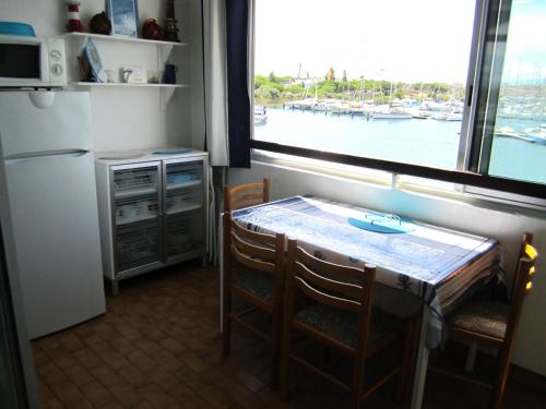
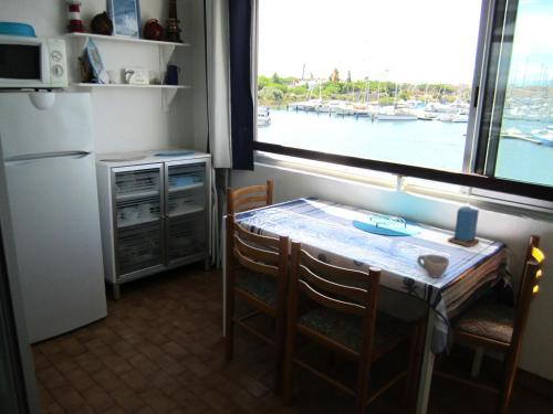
+ cup (431, 266)
+ candle (466, 222)
